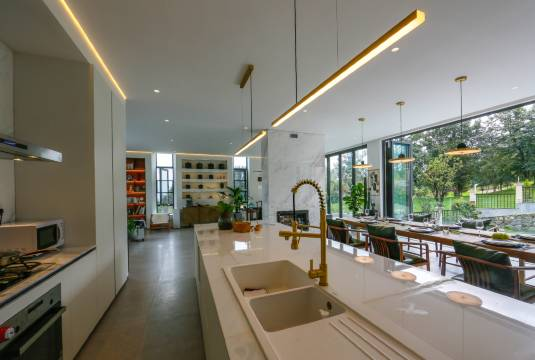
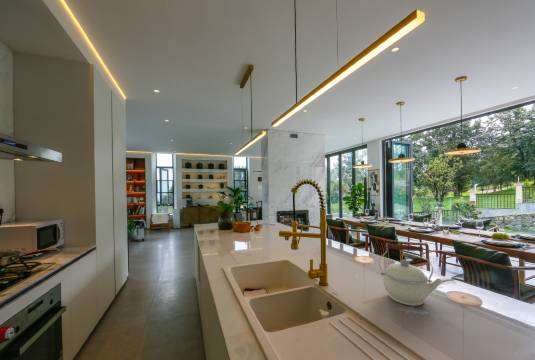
+ kettle (408, 271)
